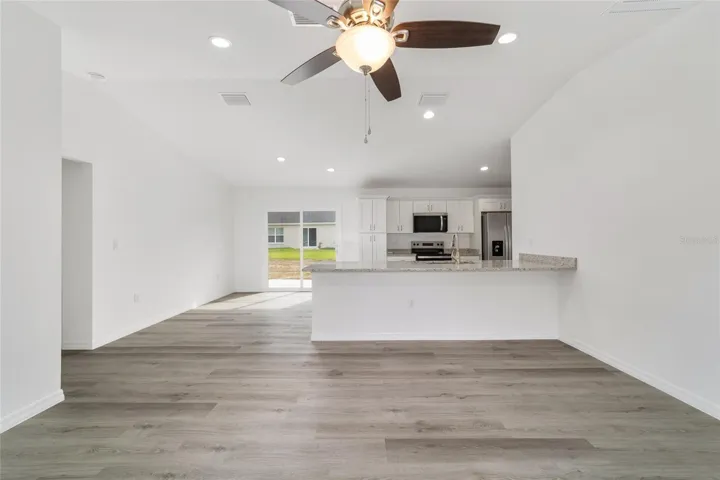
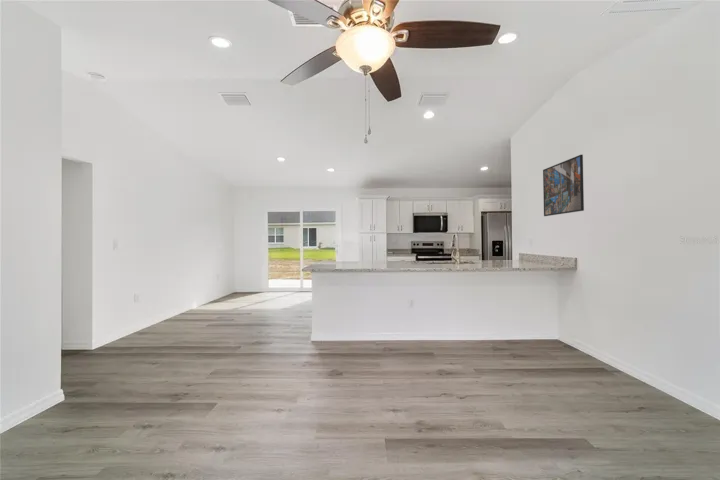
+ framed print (561, 188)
